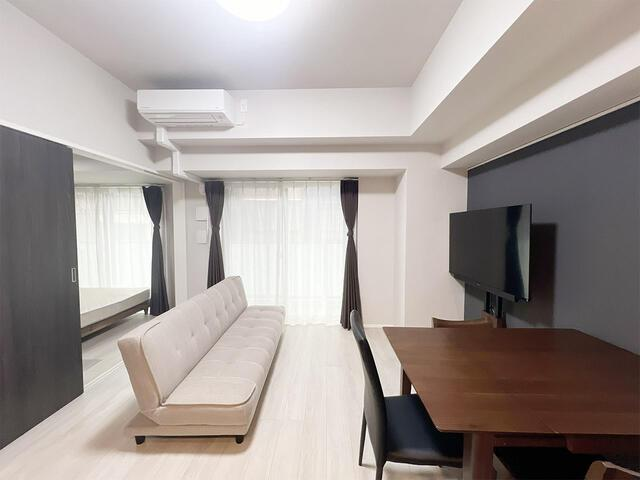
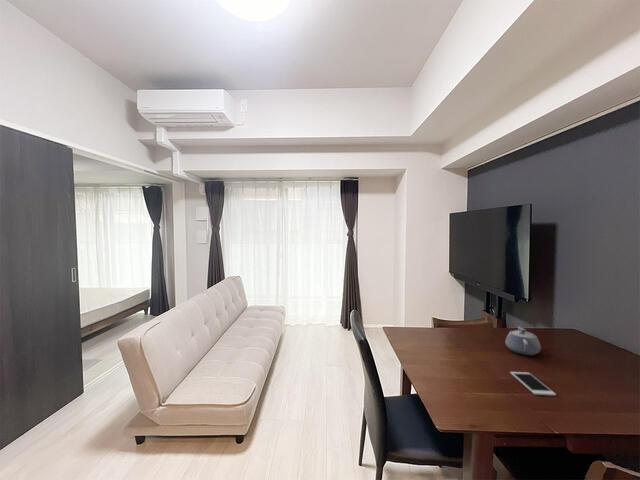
+ cell phone (531, 382)
+ teapot (521, 339)
